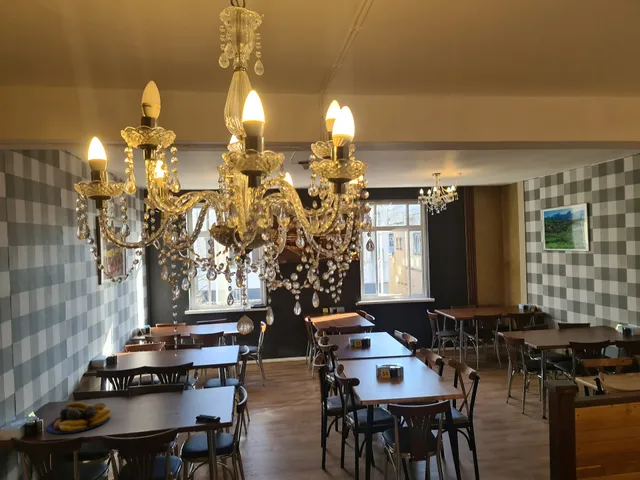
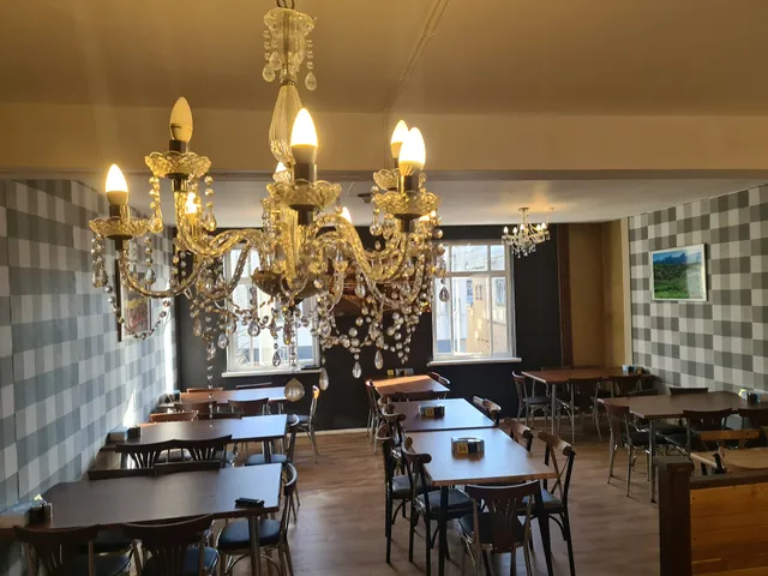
- fruit bowl (79, 412)
